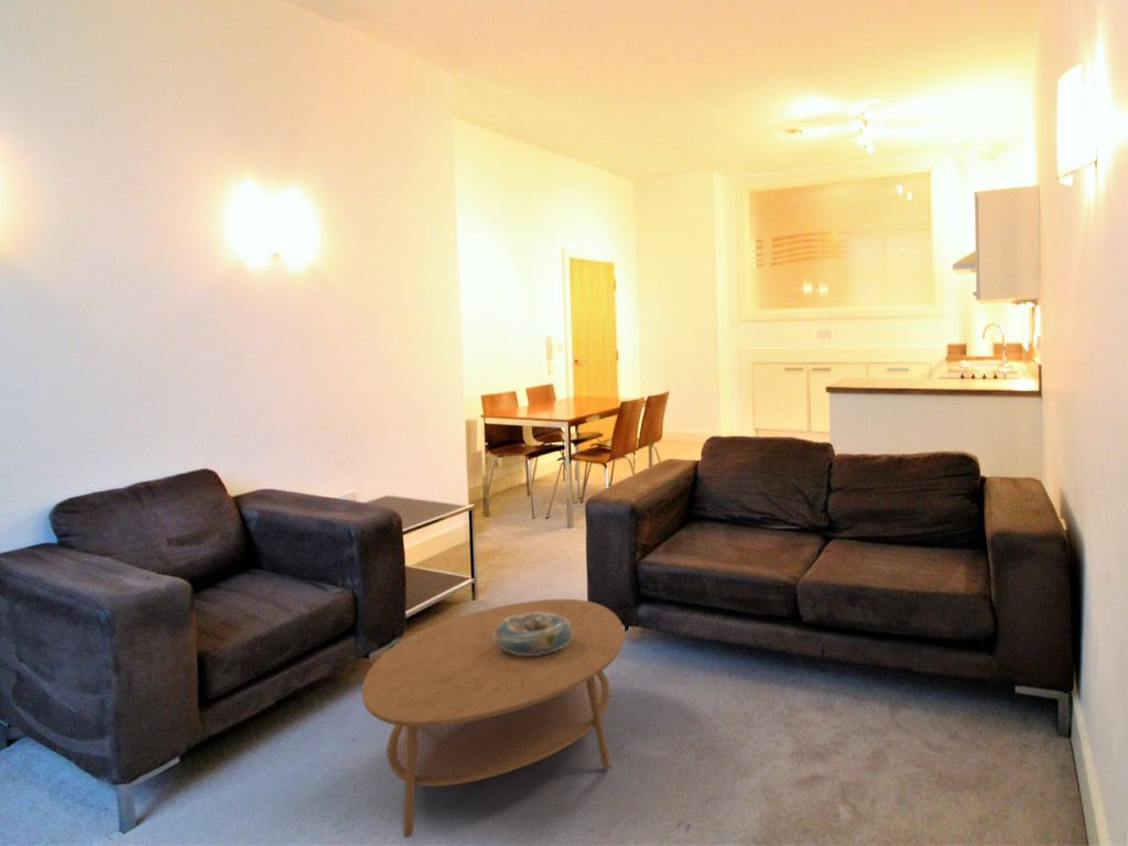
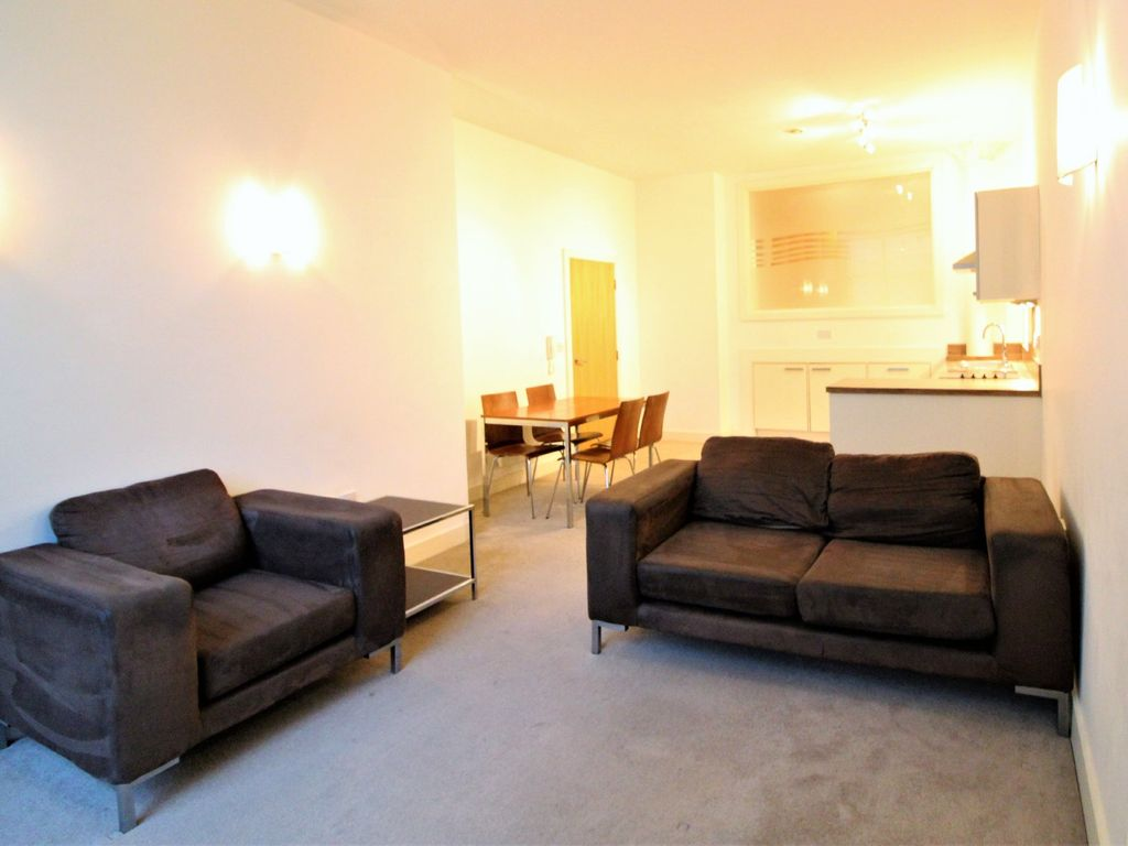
- decorative bowl (532, 632)
- coffee table (506, 697)
